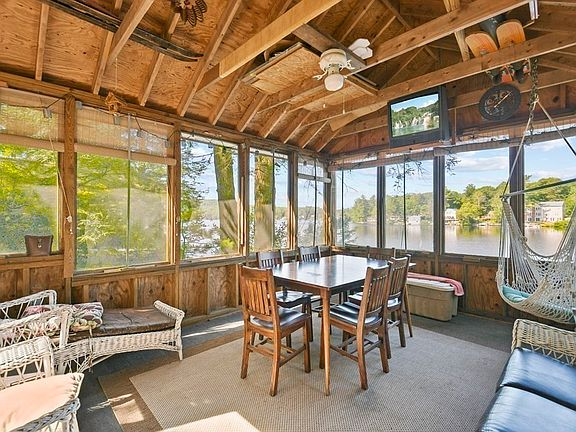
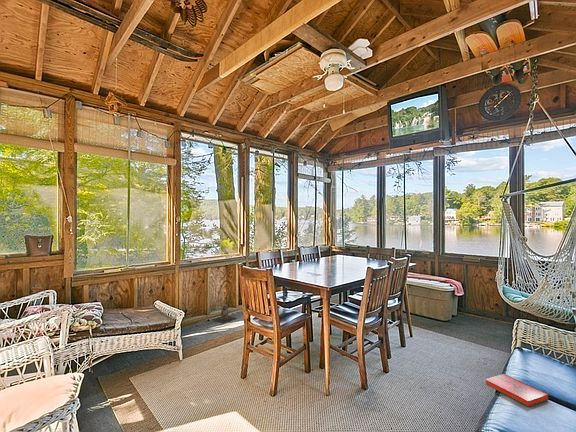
+ hardback book (515, 388)
+ lantern (224, 308)
